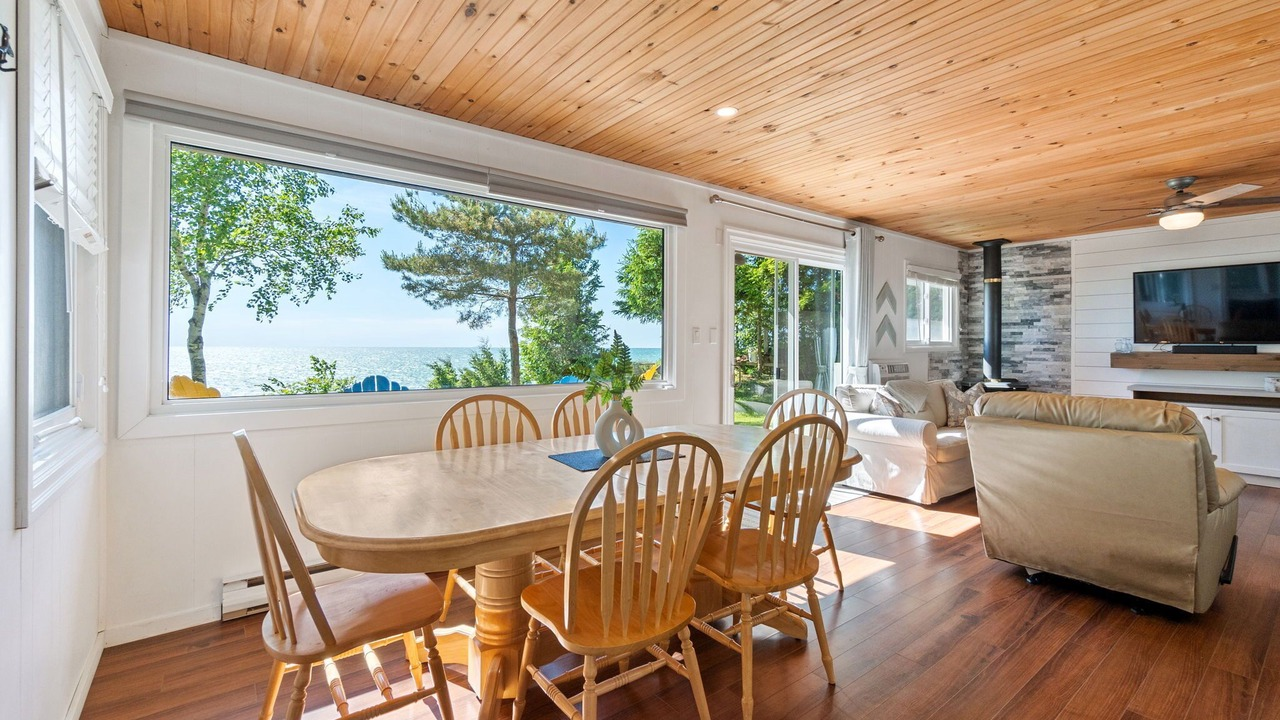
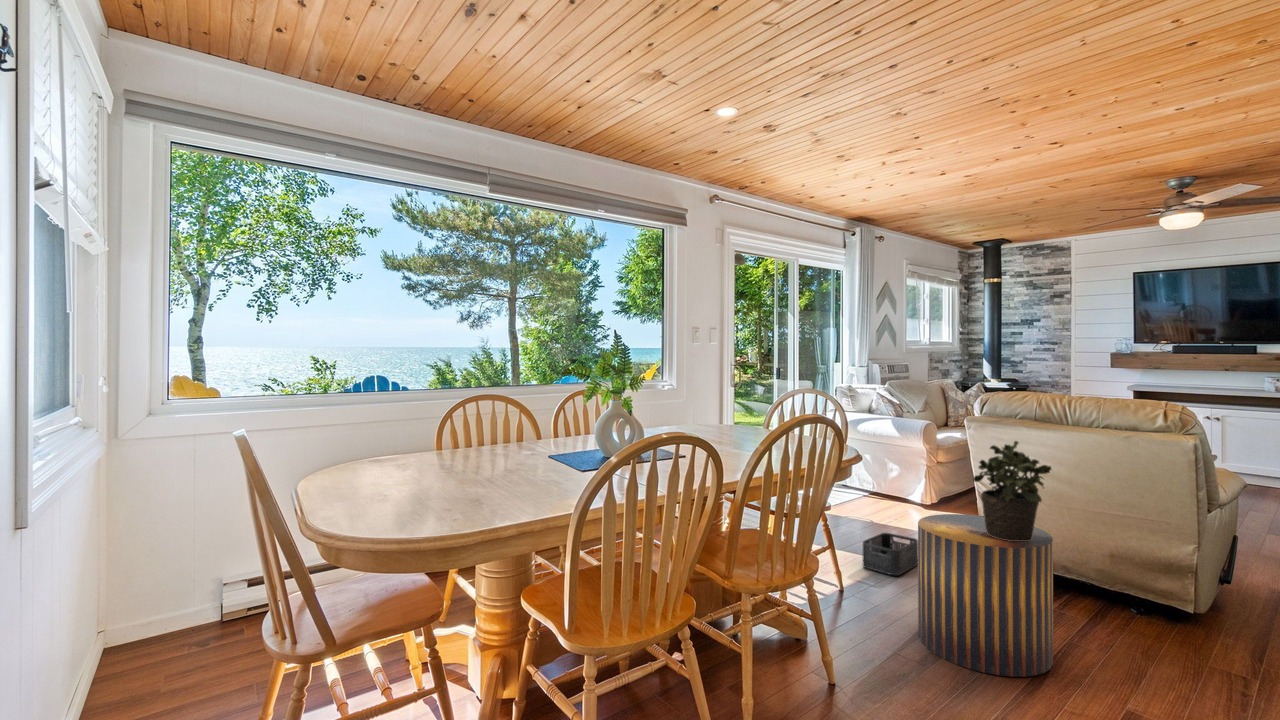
+ stool (982, 587)
+ potted plant (1012, 487)
+ storage bin (890, 553)
